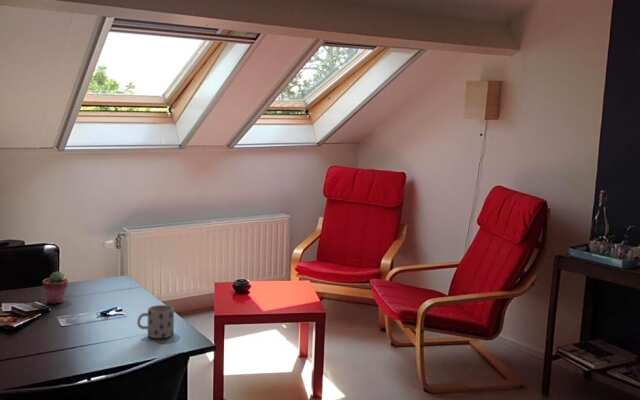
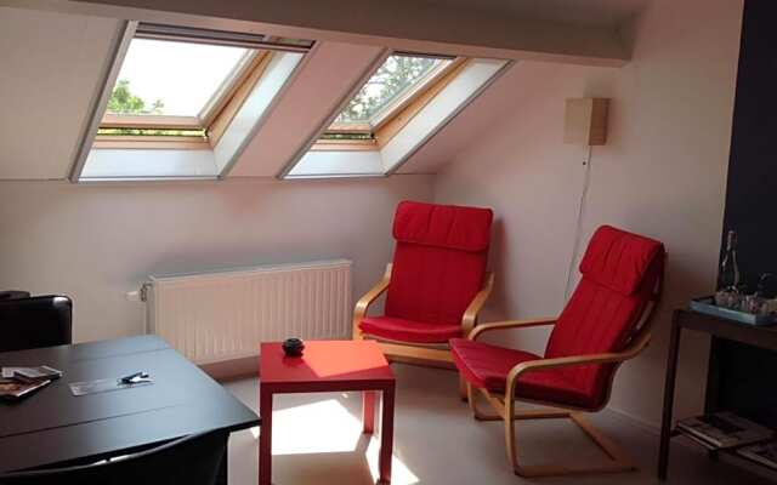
- mug (155, 321)
- potted succulent (55, 286)
